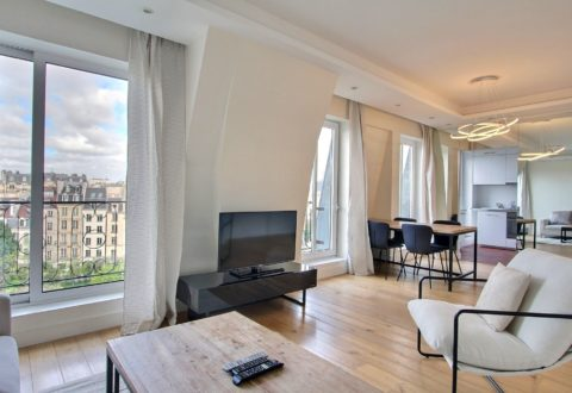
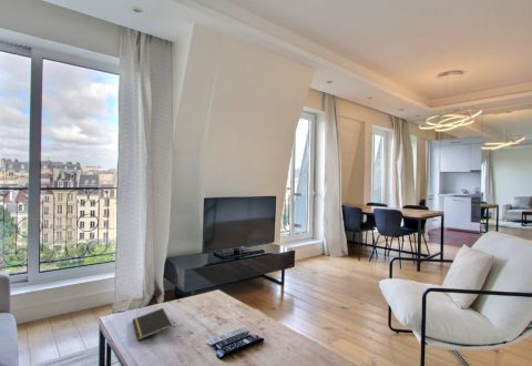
+ notepad (151, 323)
